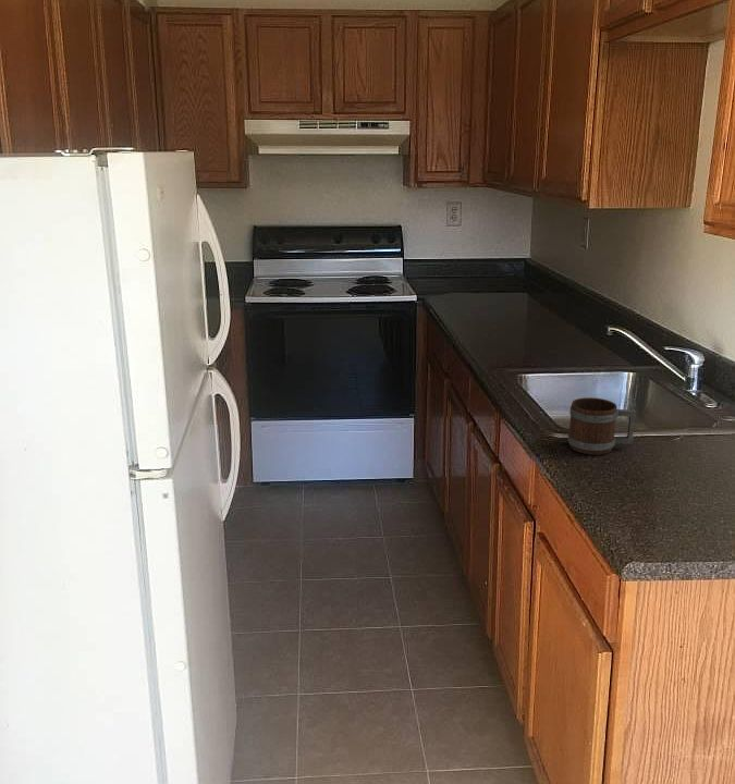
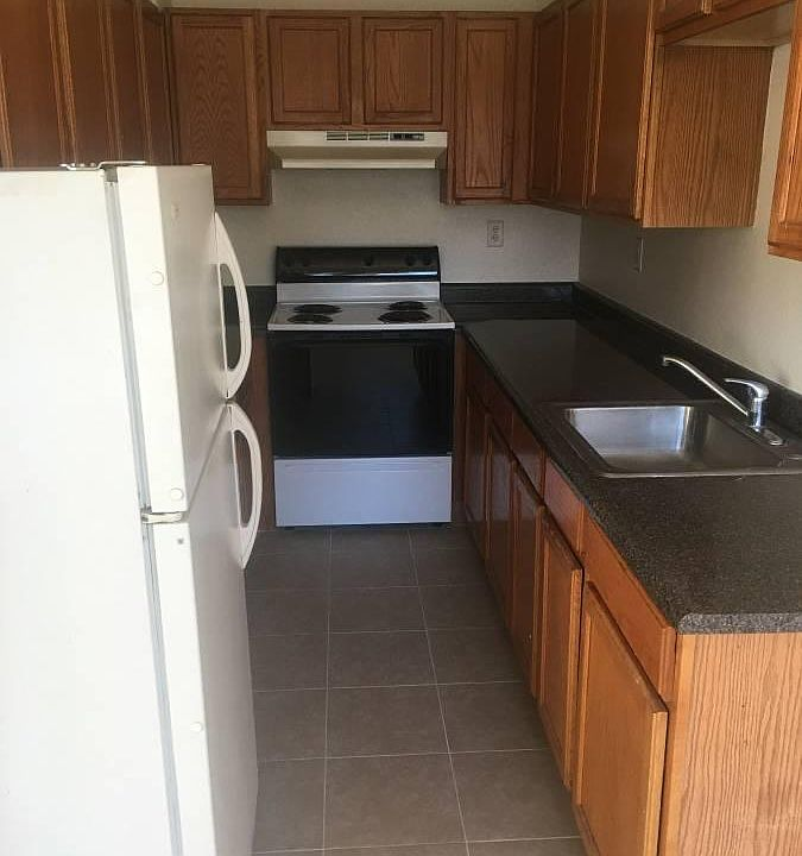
- mug (601, 426)
